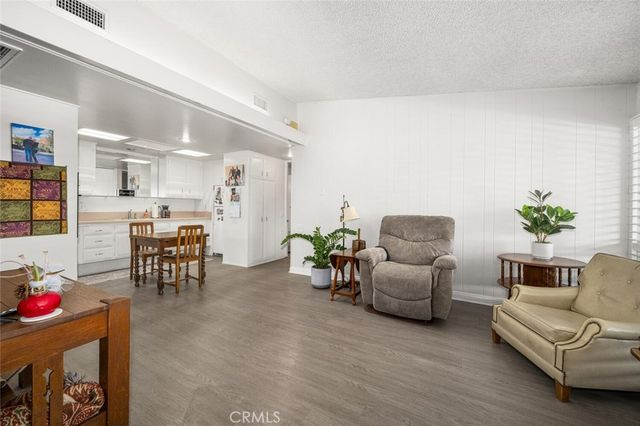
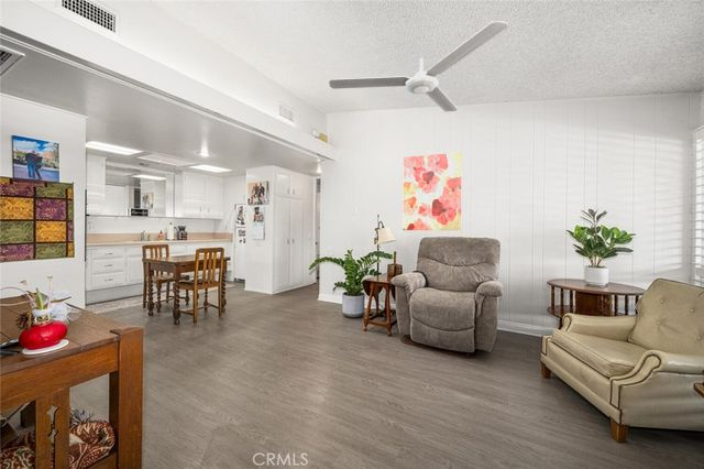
+ wall art (431, 193)
+ ceiling fan (404, 77)
